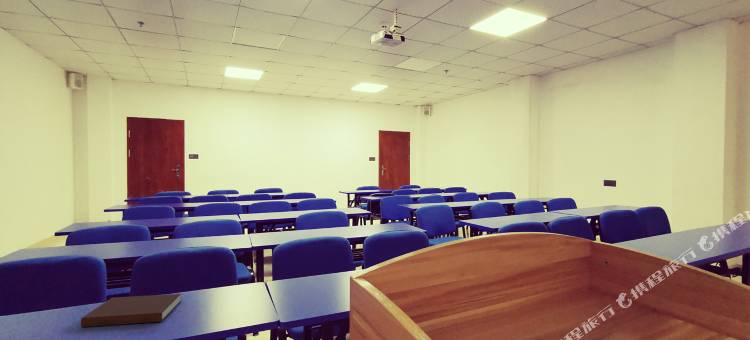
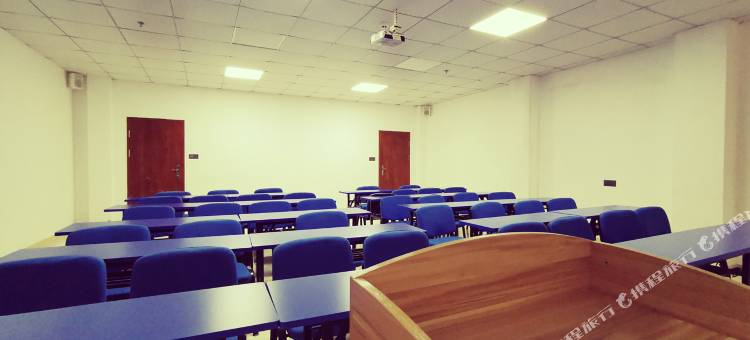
- notebook (135, 309)
